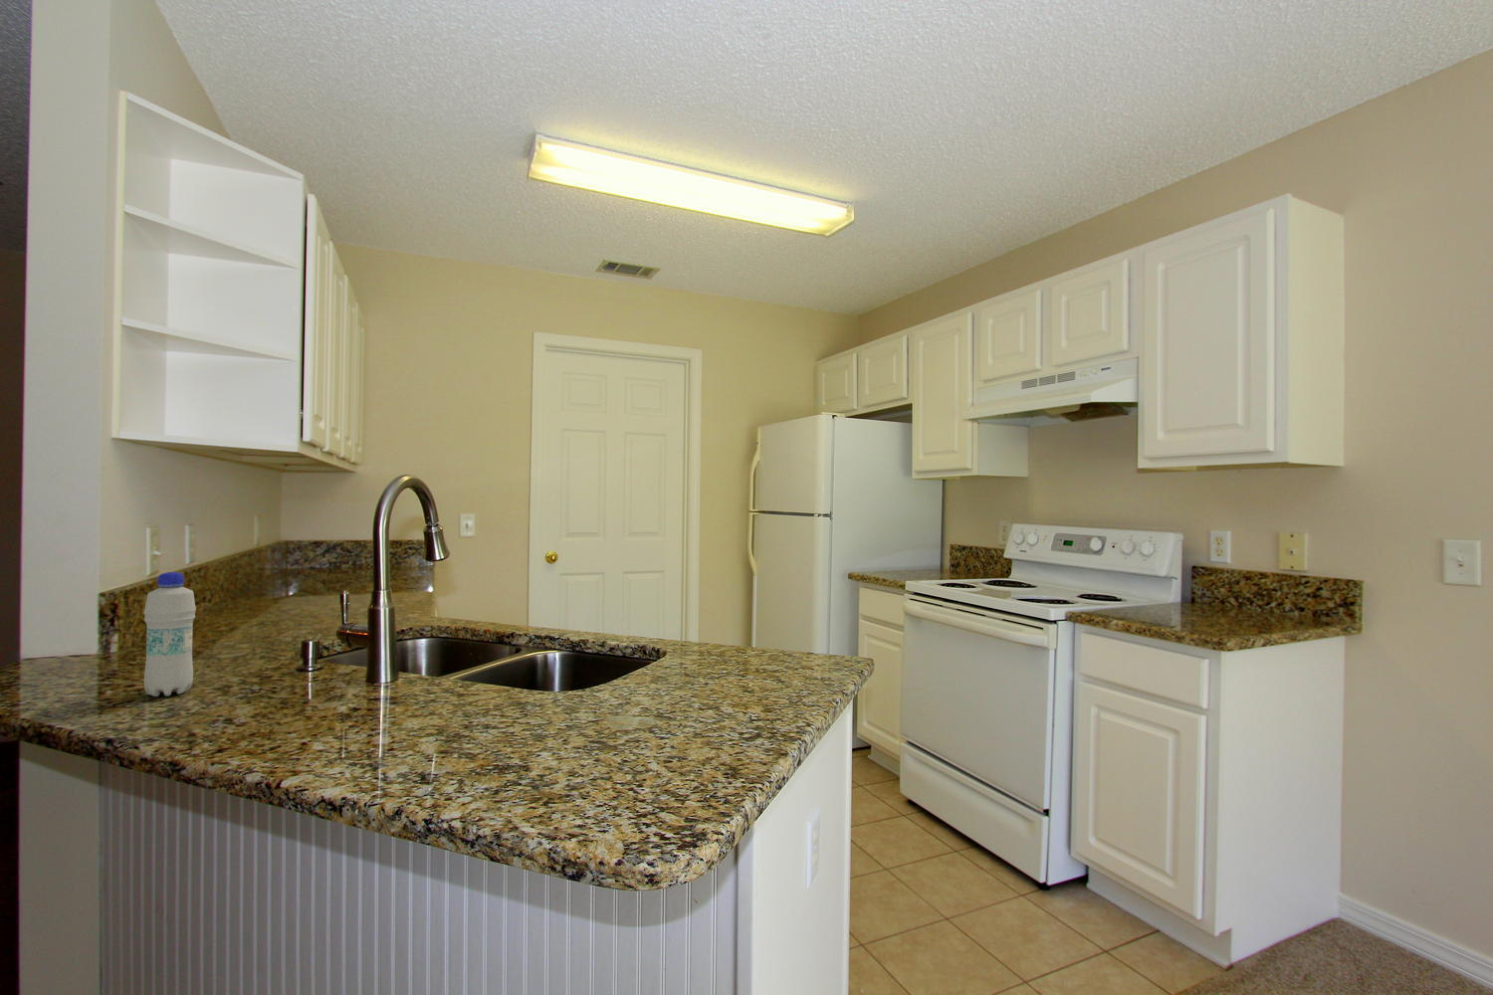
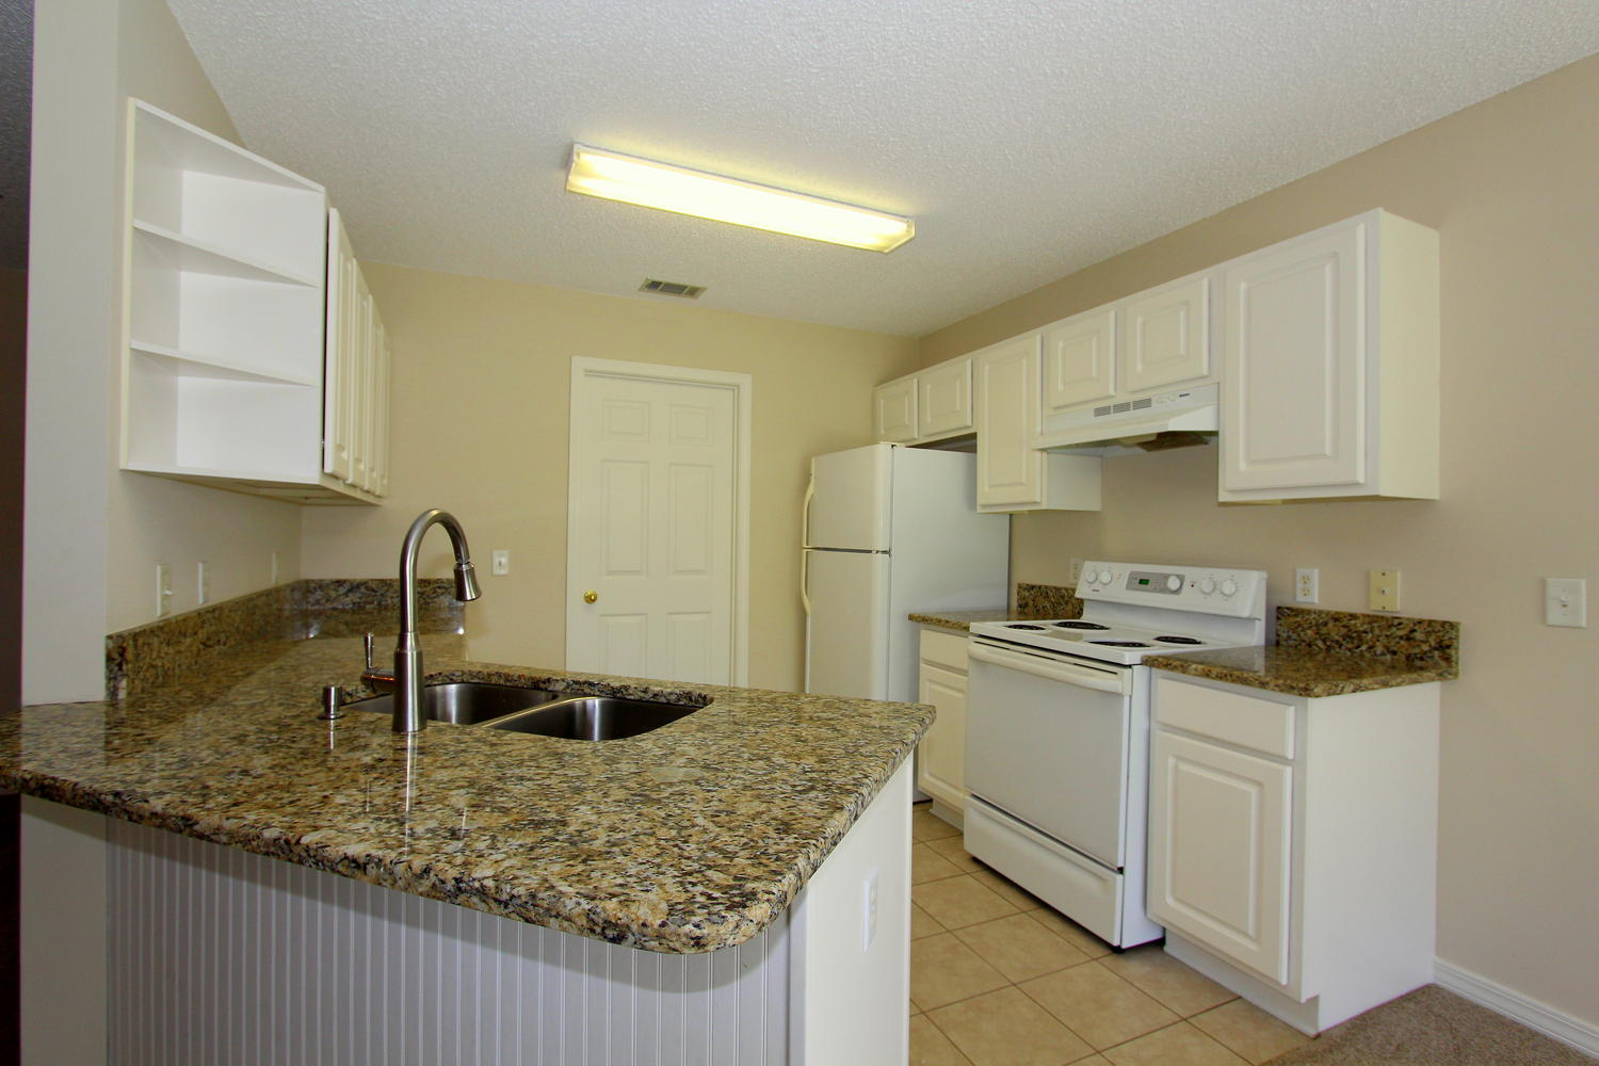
- bottle (169, 632)
